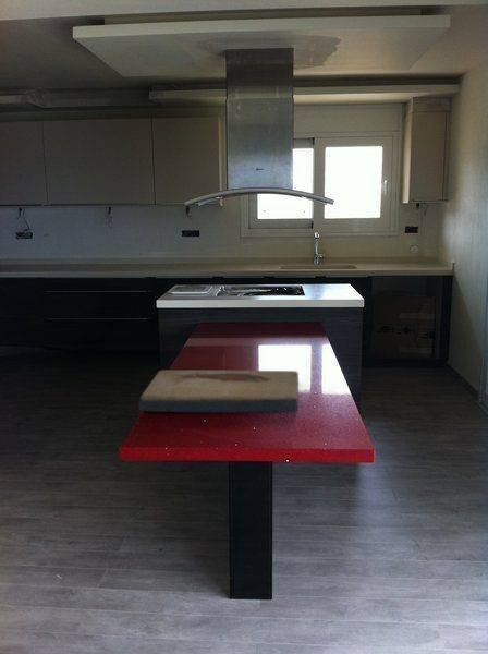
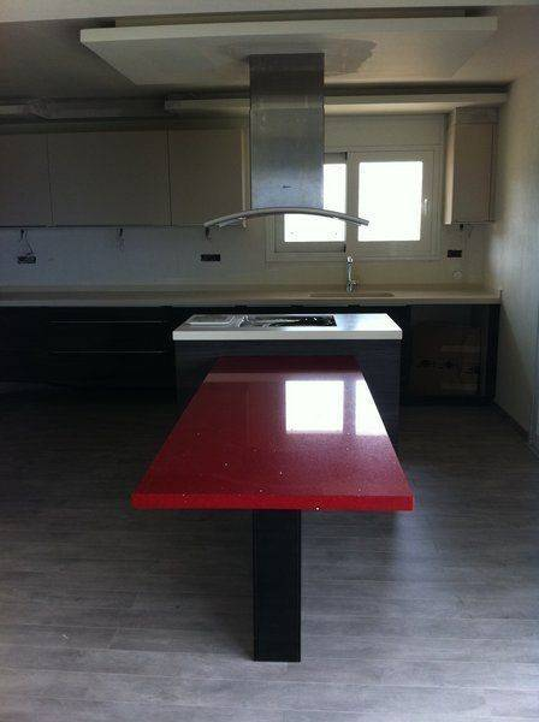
- fish fossil (223, 389)
